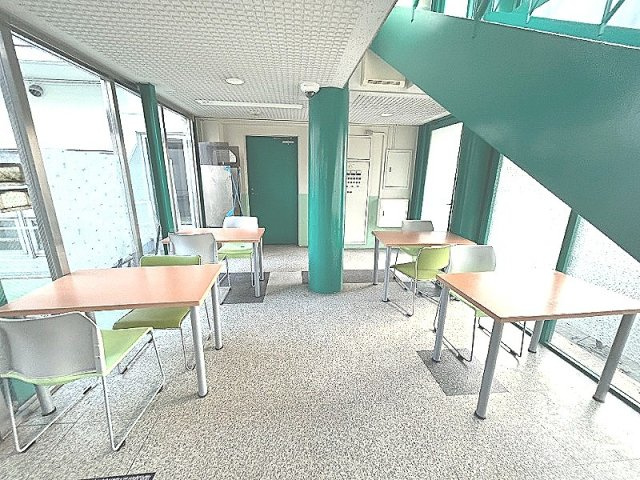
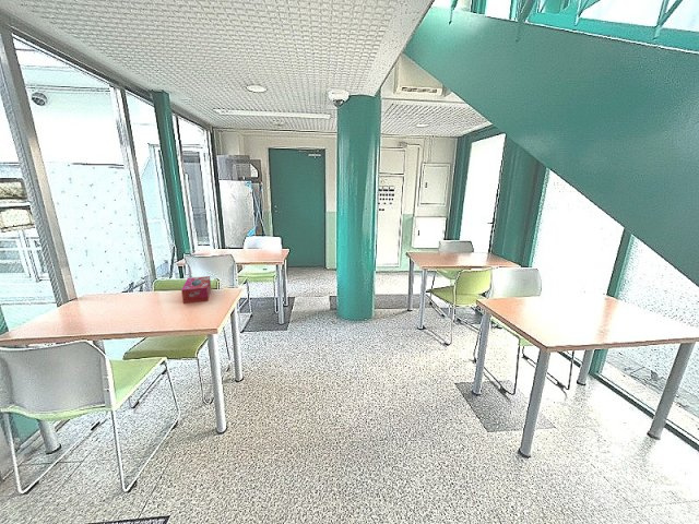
+ tissue box (197, 288)
